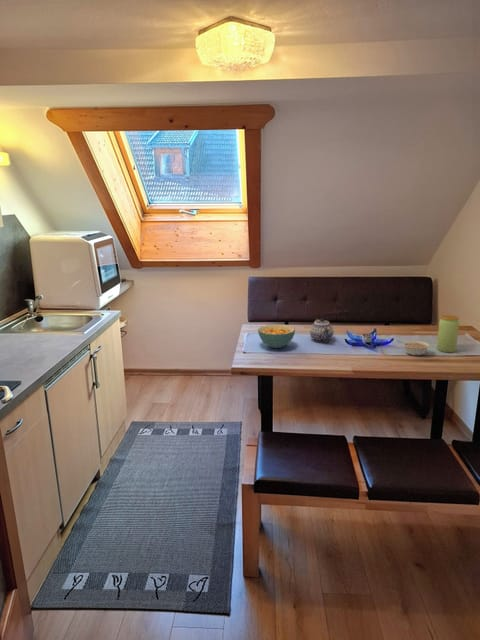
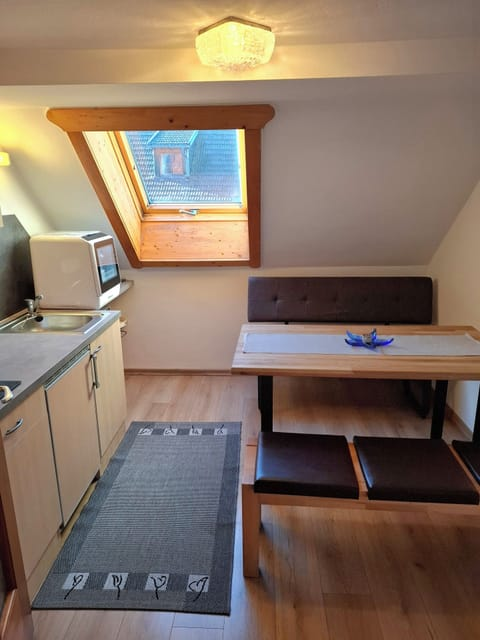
- cereal bowl (276, 338)
- jar (448, 333)
- teapot (321, 329)
- legume (414, 347)
